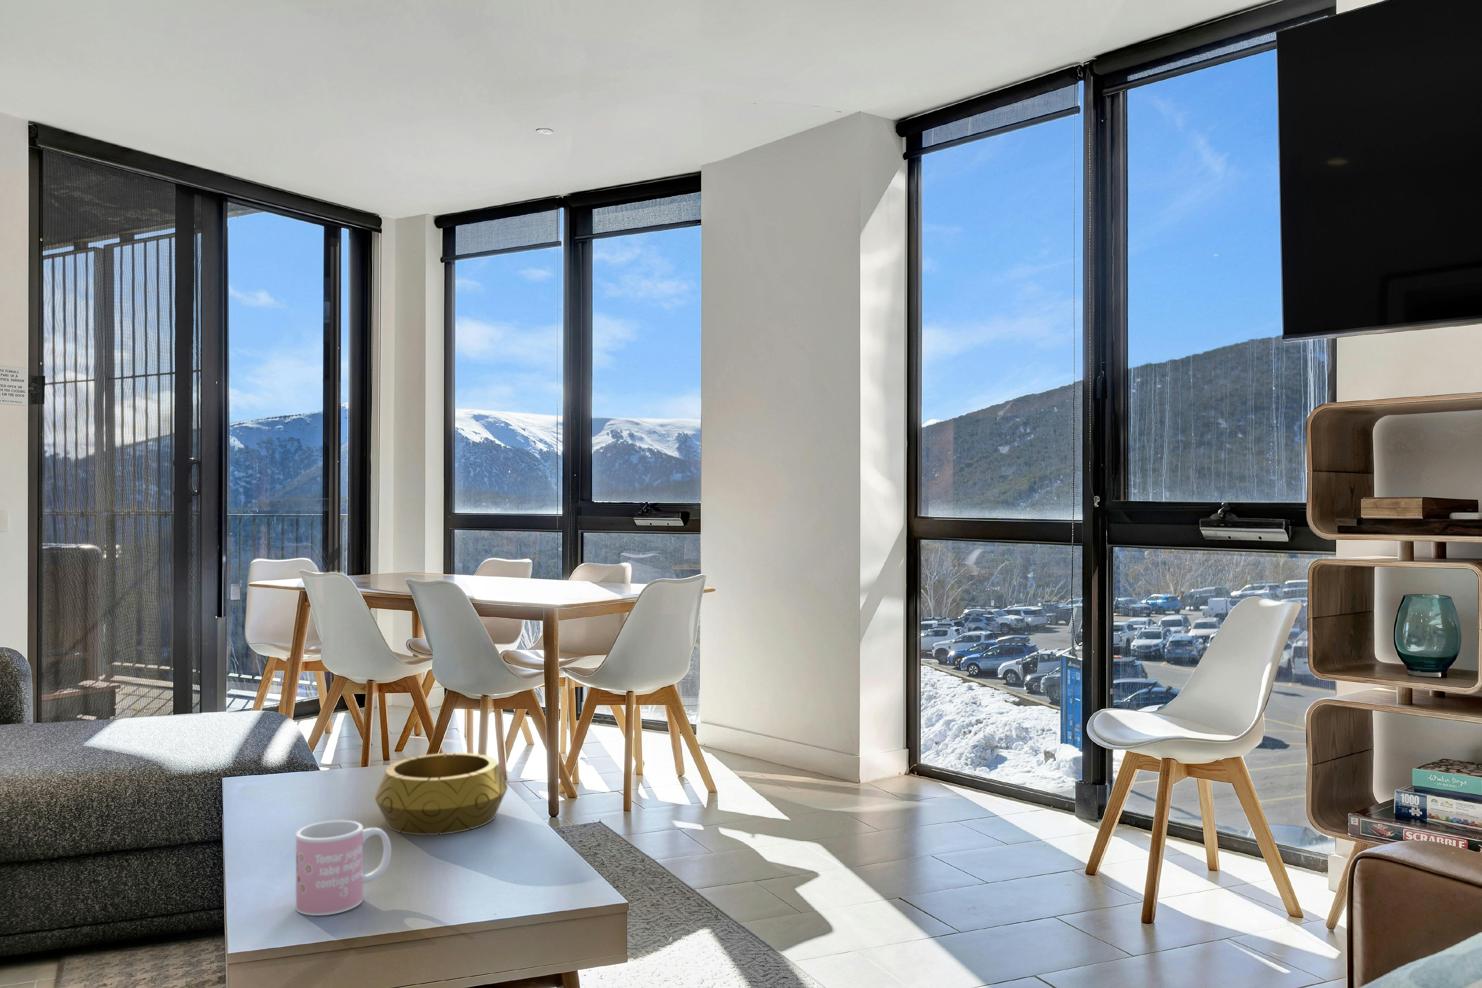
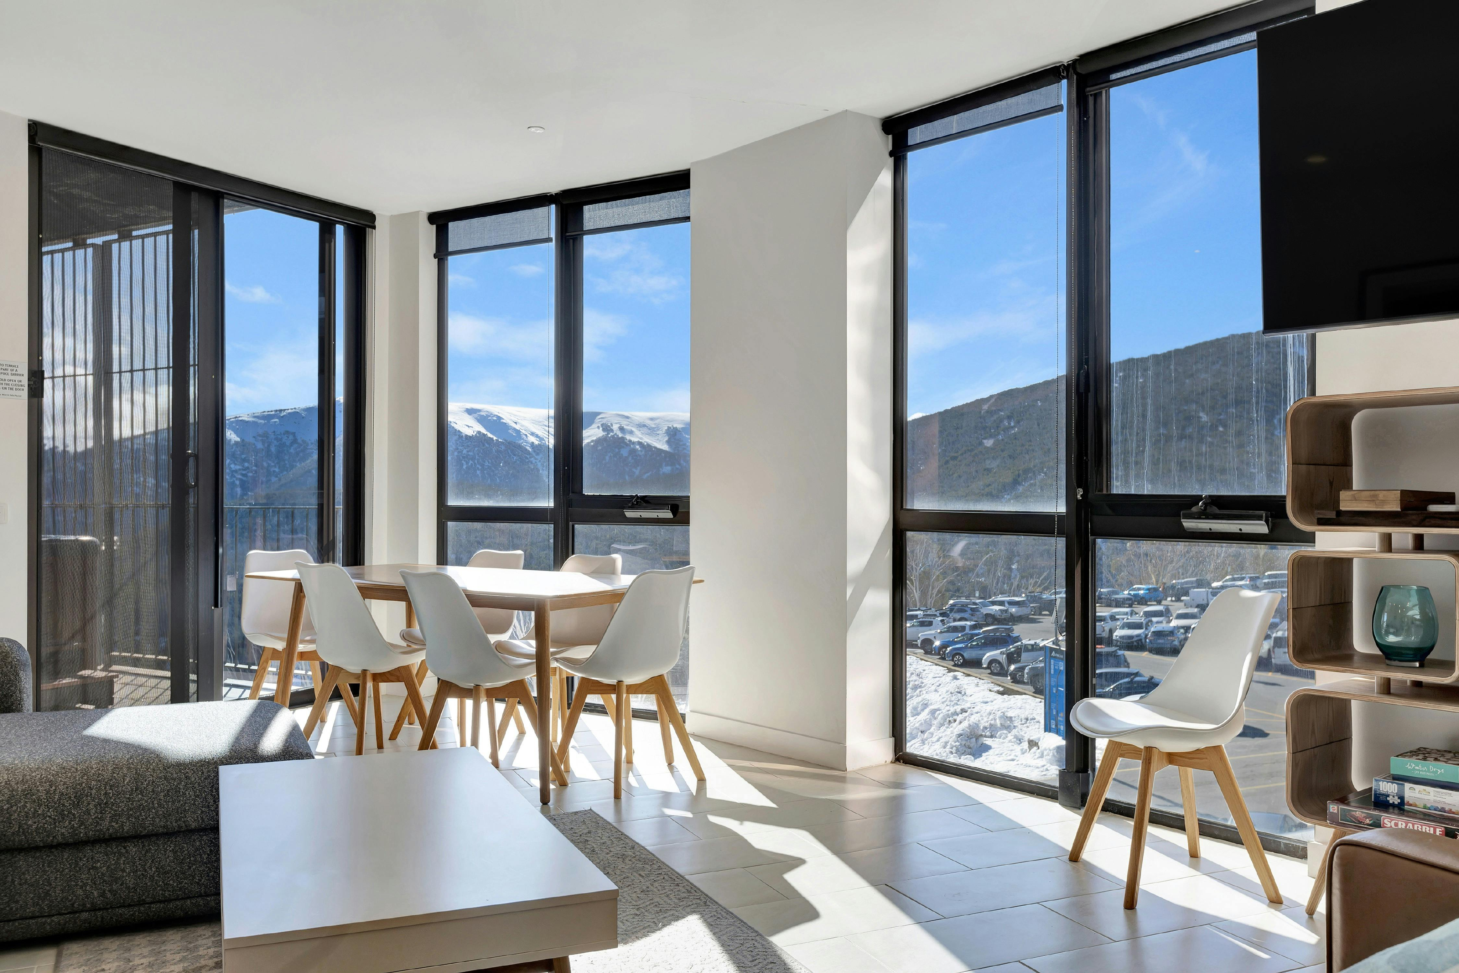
- mug (341, 863)
- decorative bowl (442, 792)
